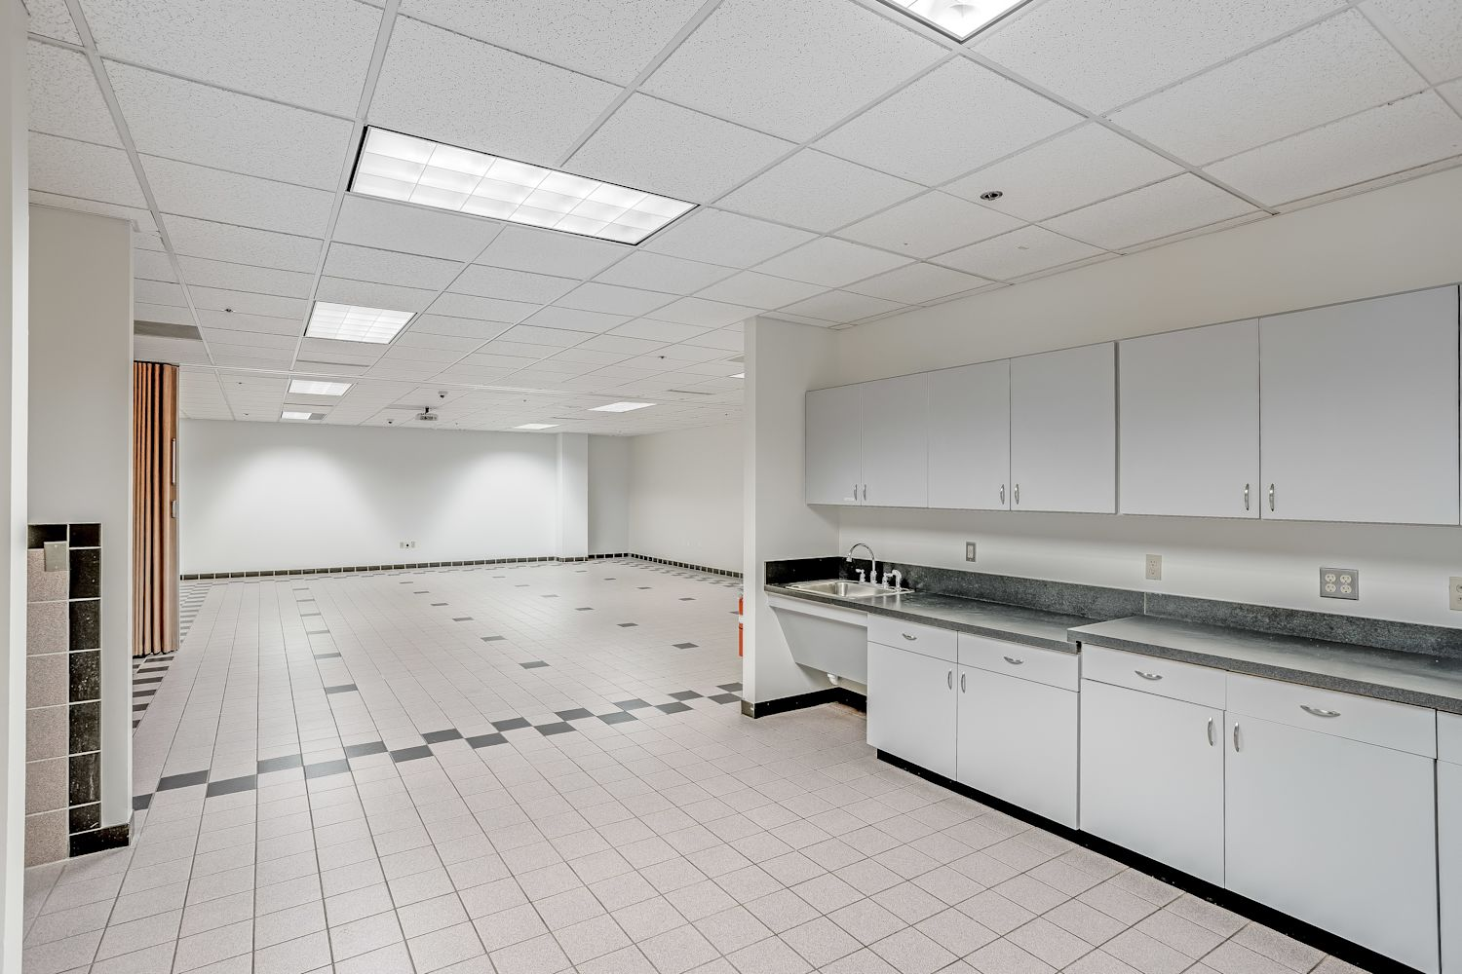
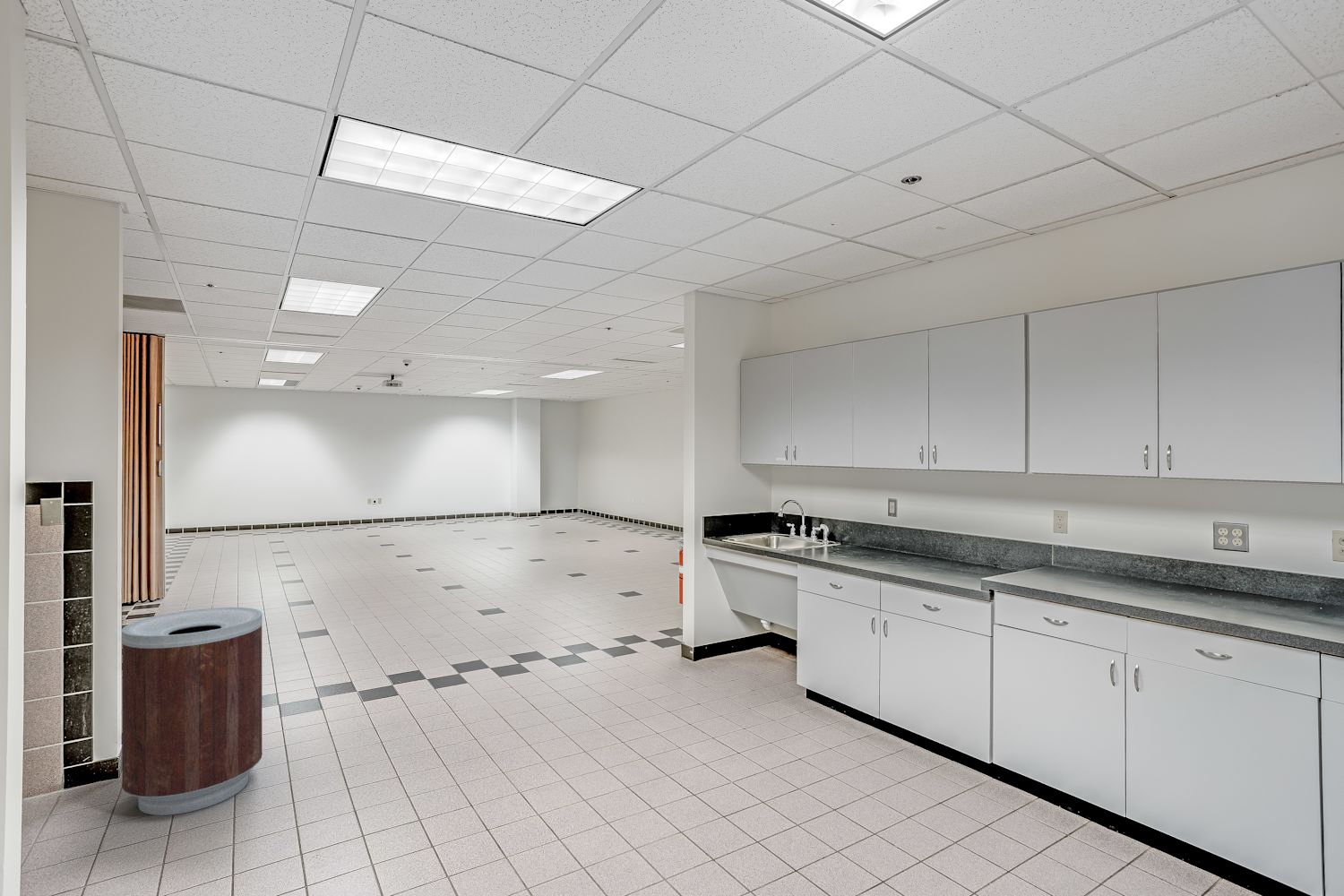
+ trash can (195, 705)
